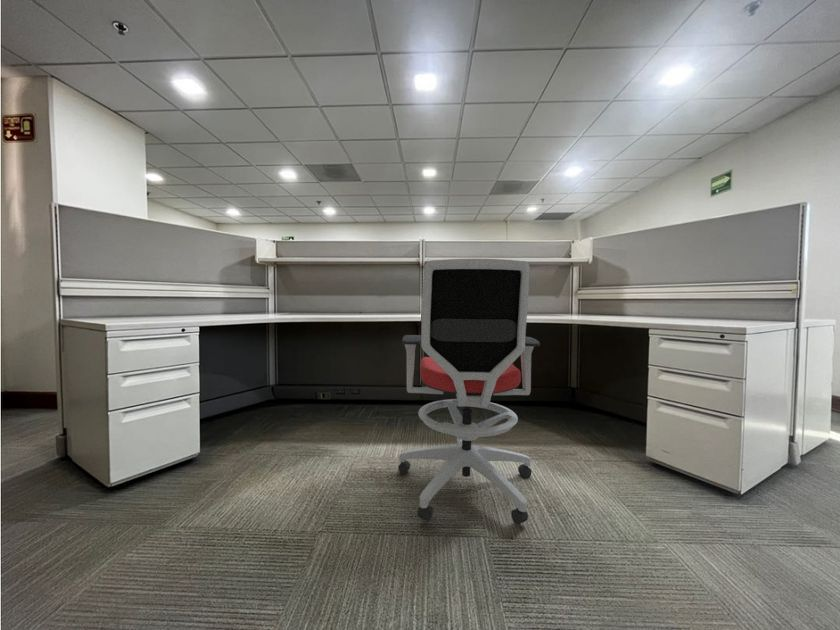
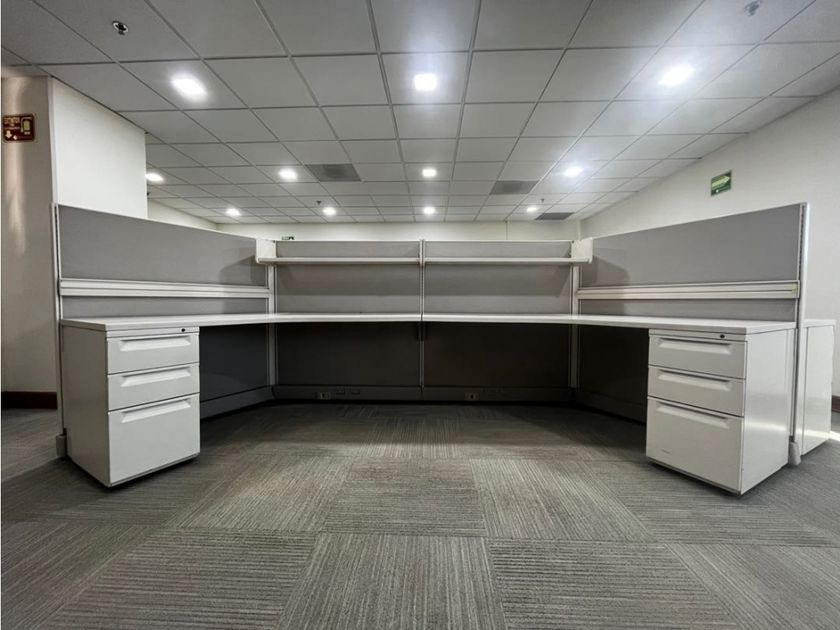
- office chair (467, 375)
